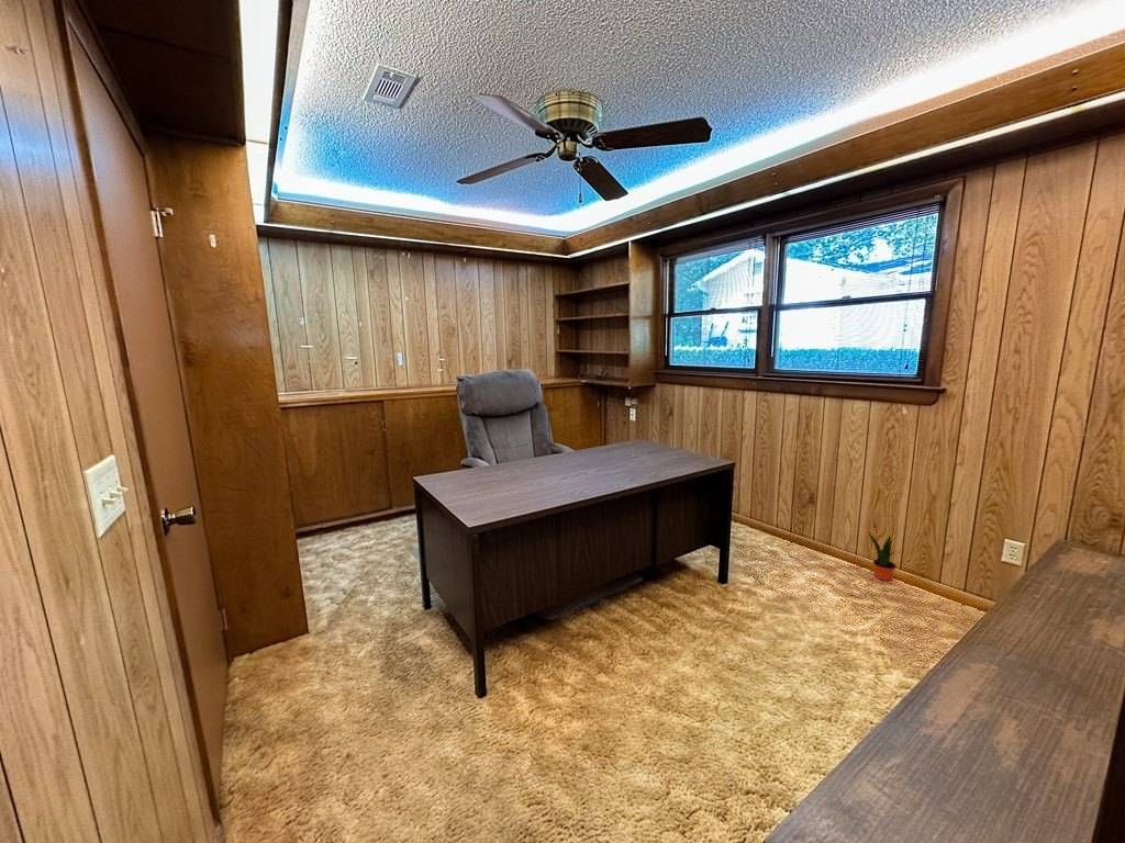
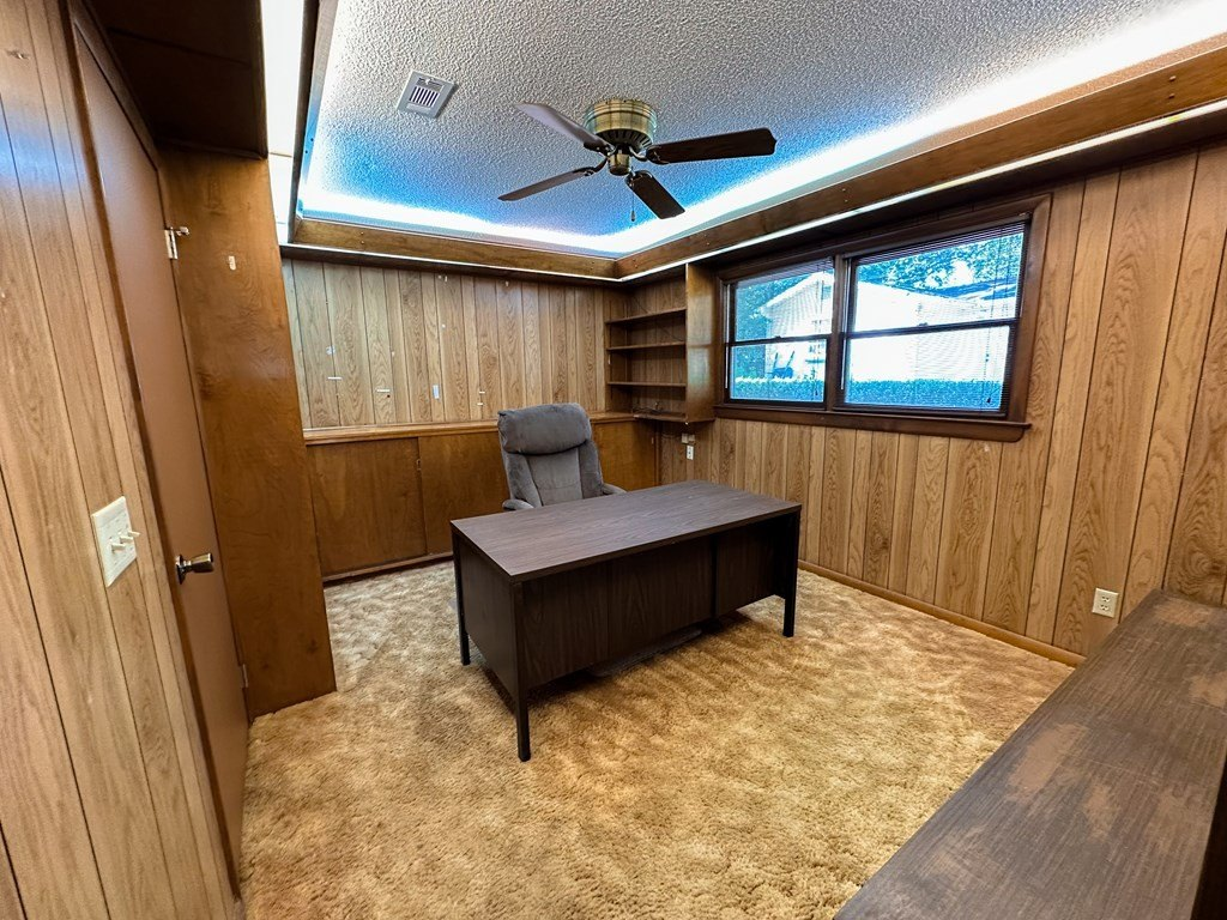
- potted plant (880, 554)
